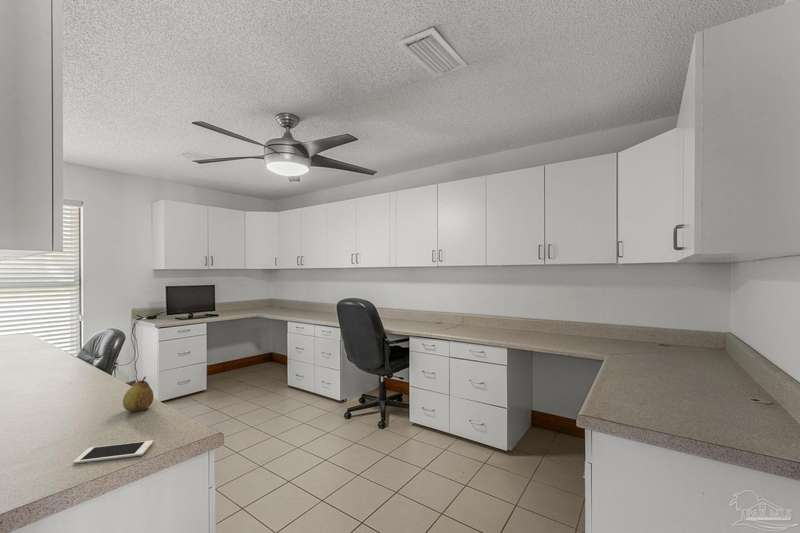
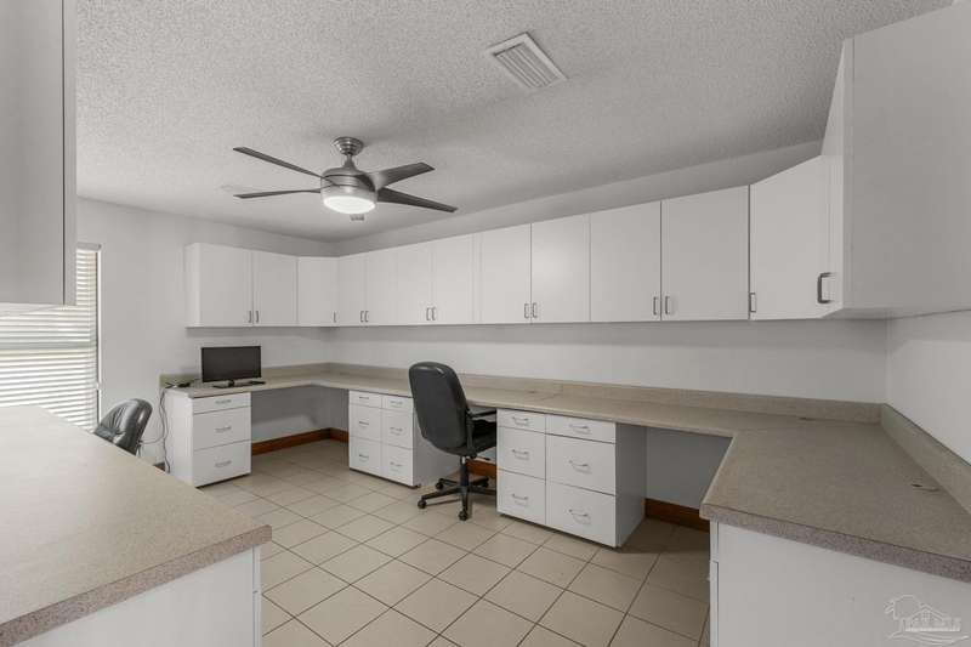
- cell phone (115, 451)
- fruit (138, 392)
